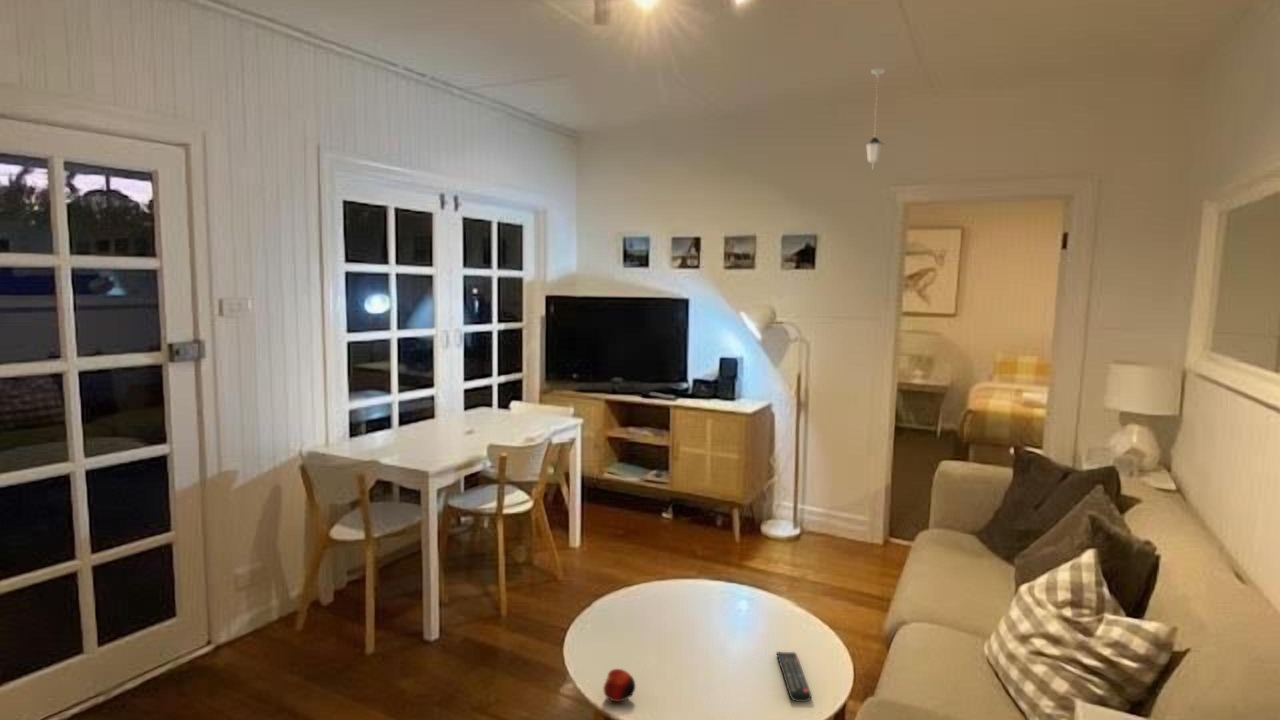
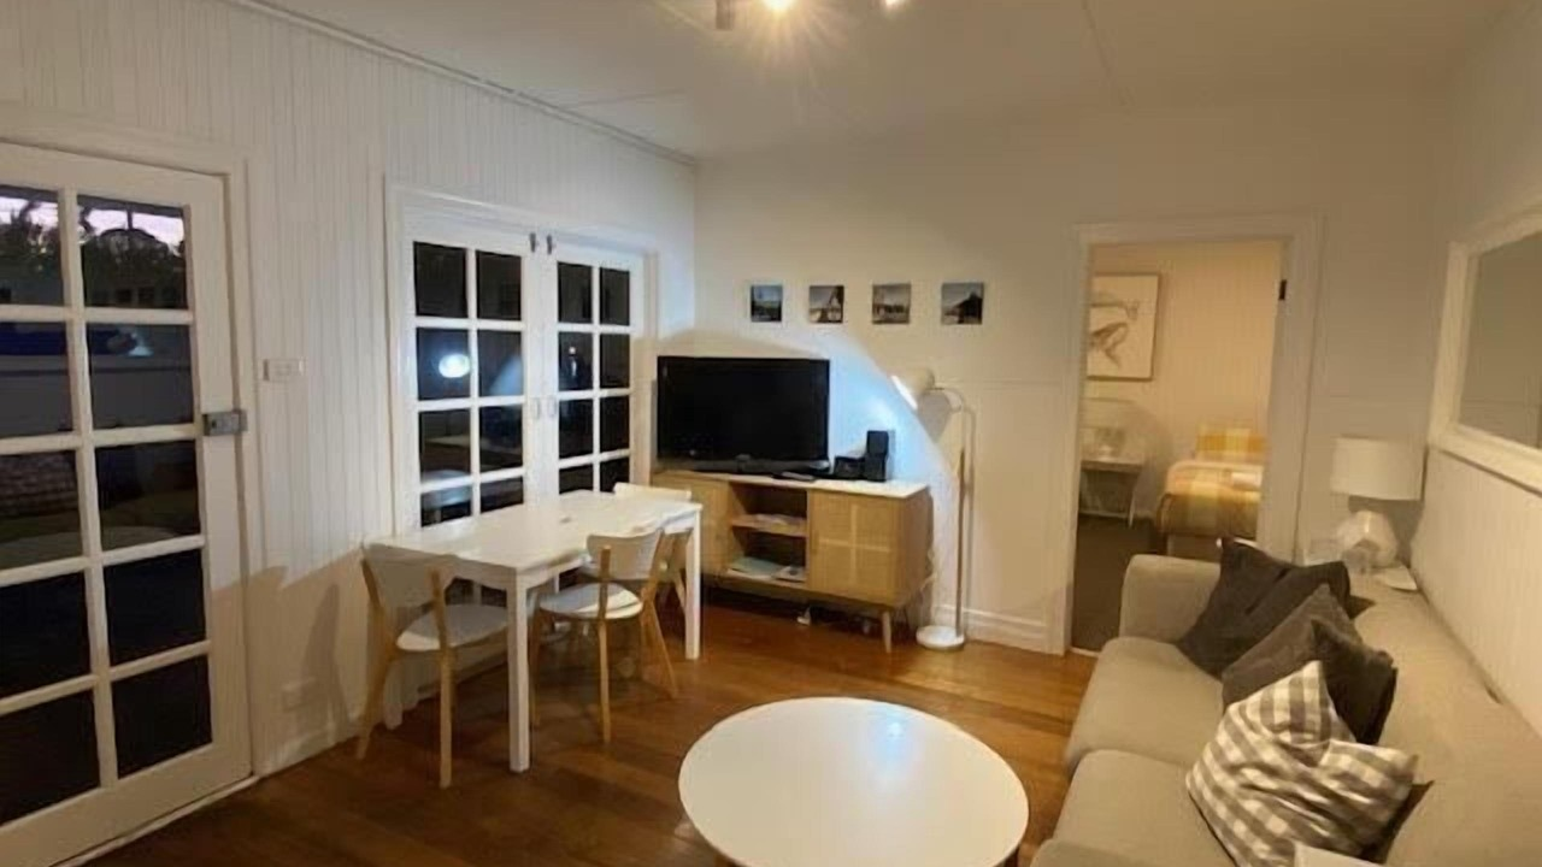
- pendant light (875, 119)
- remote control (792, 674)
- apple (619, 685)
